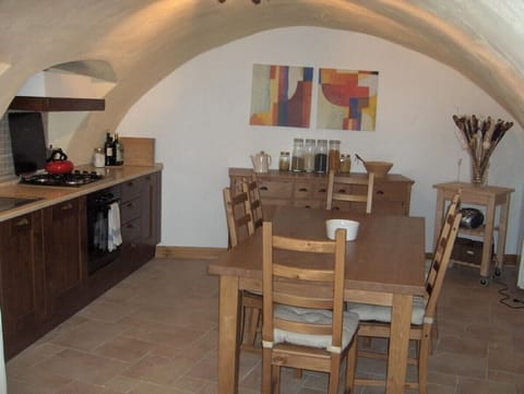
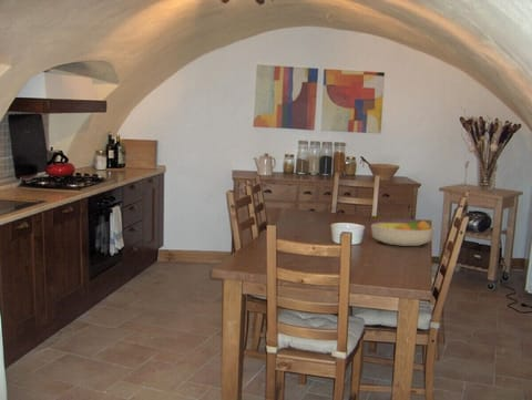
+ fruit bowl (402, 230)
